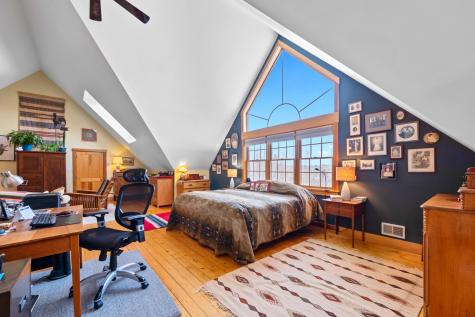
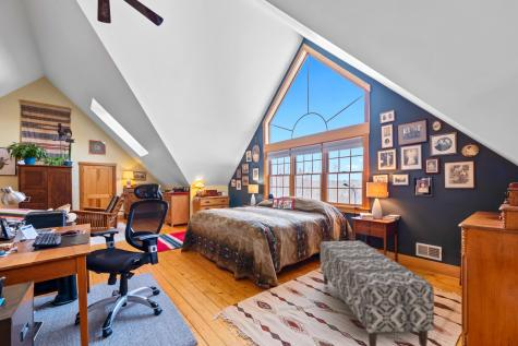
+ bench (363, 283)
